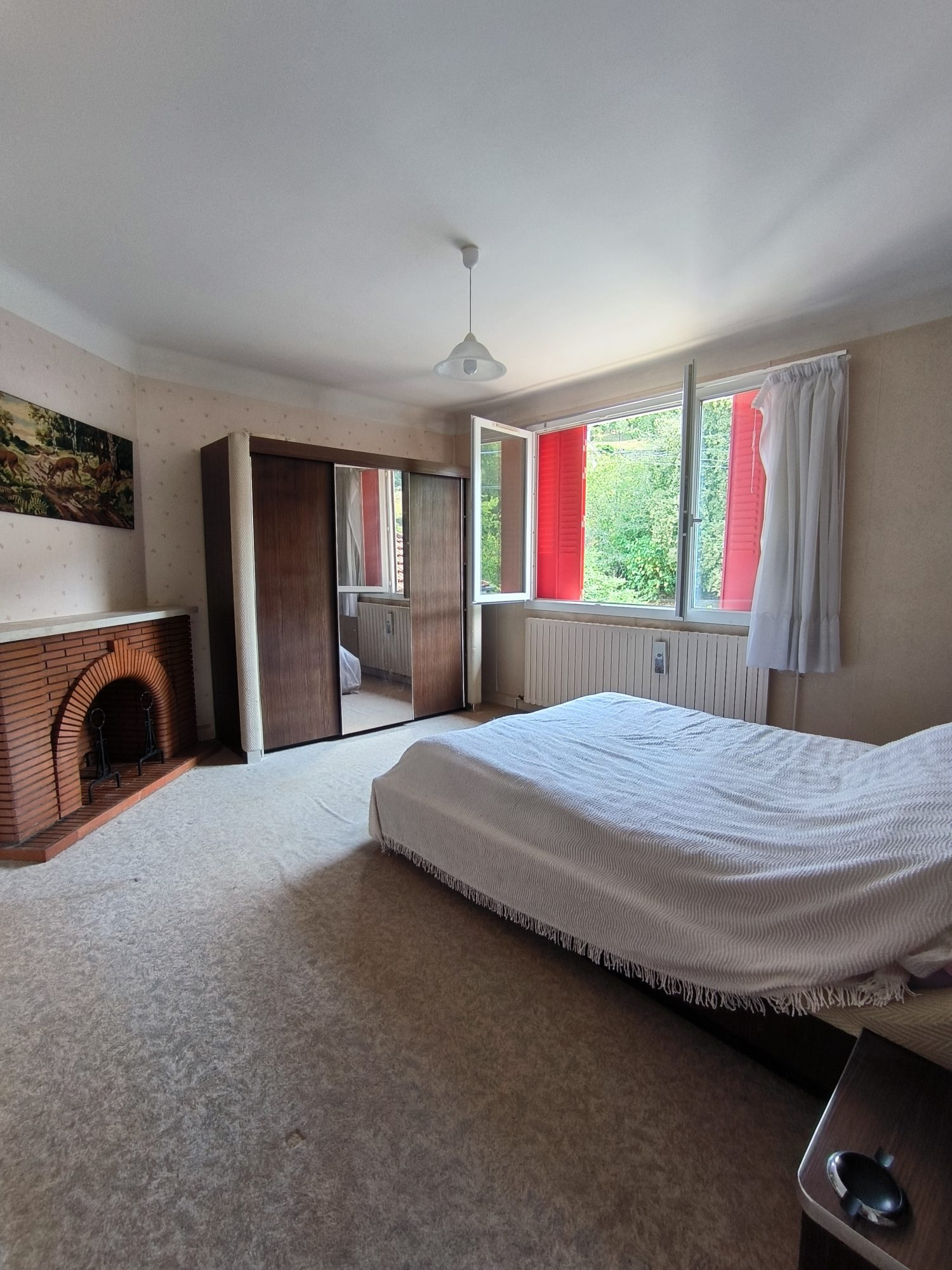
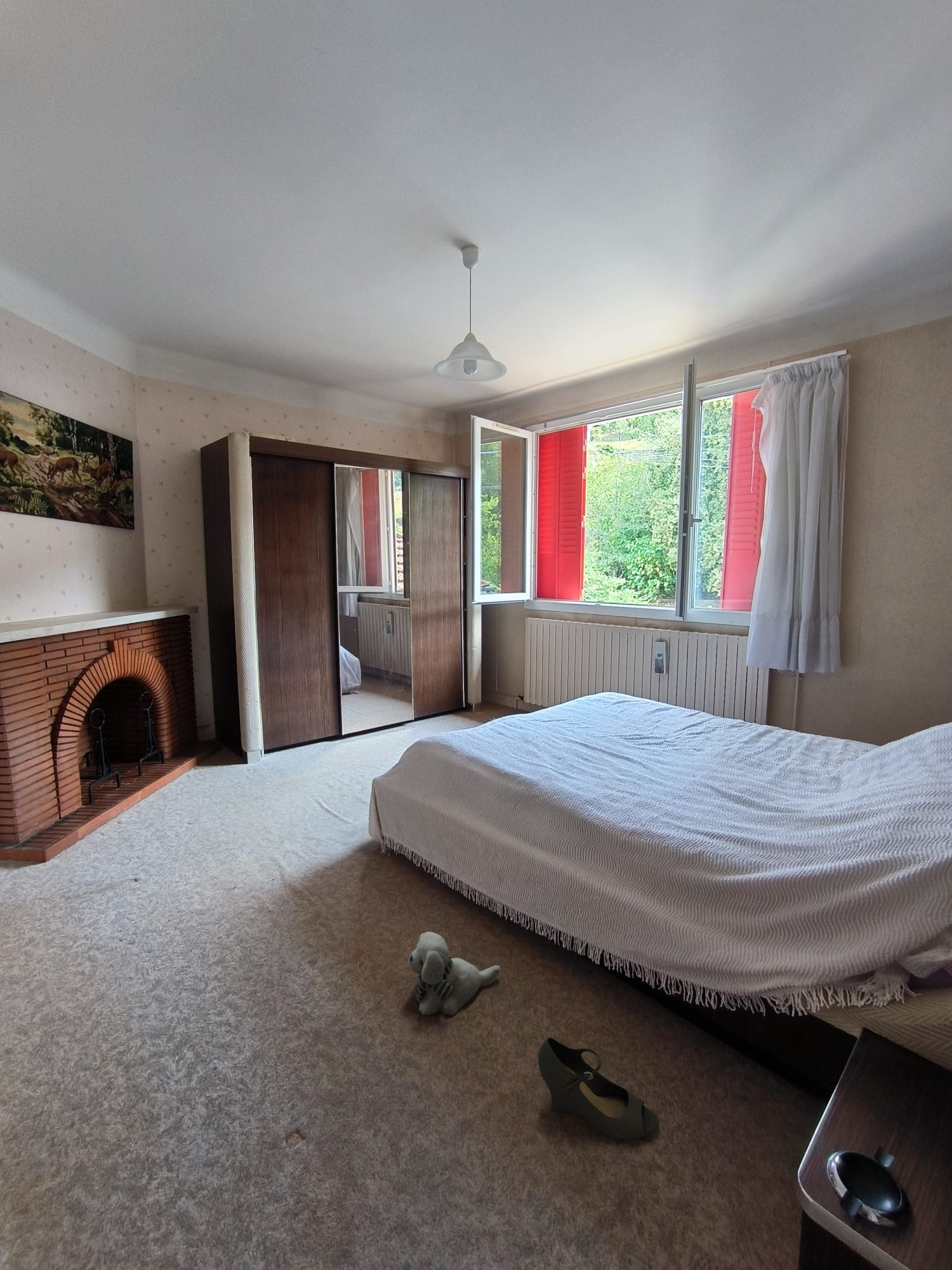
+ plush toy (456, 965)
+ shoe (597, 1082)
